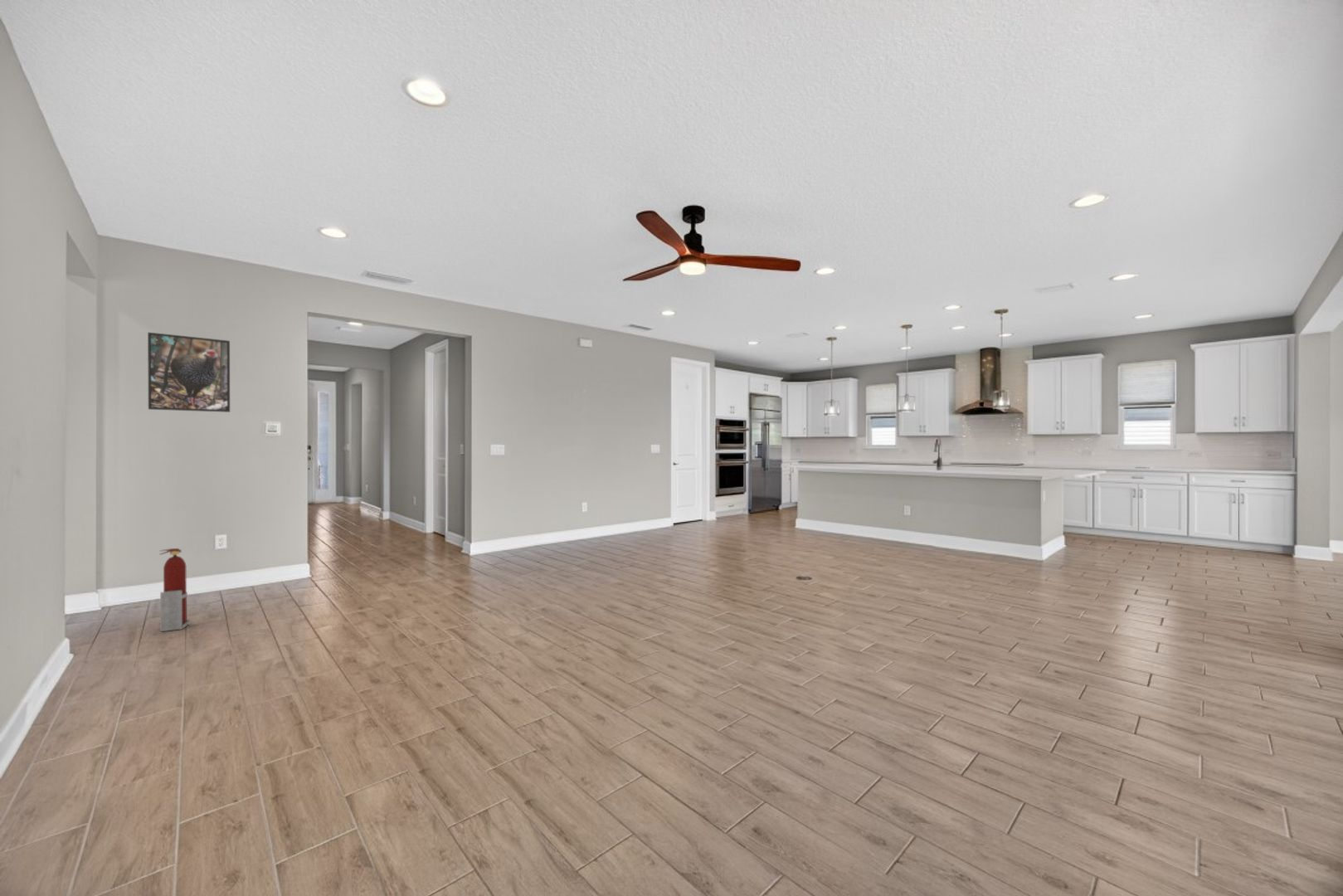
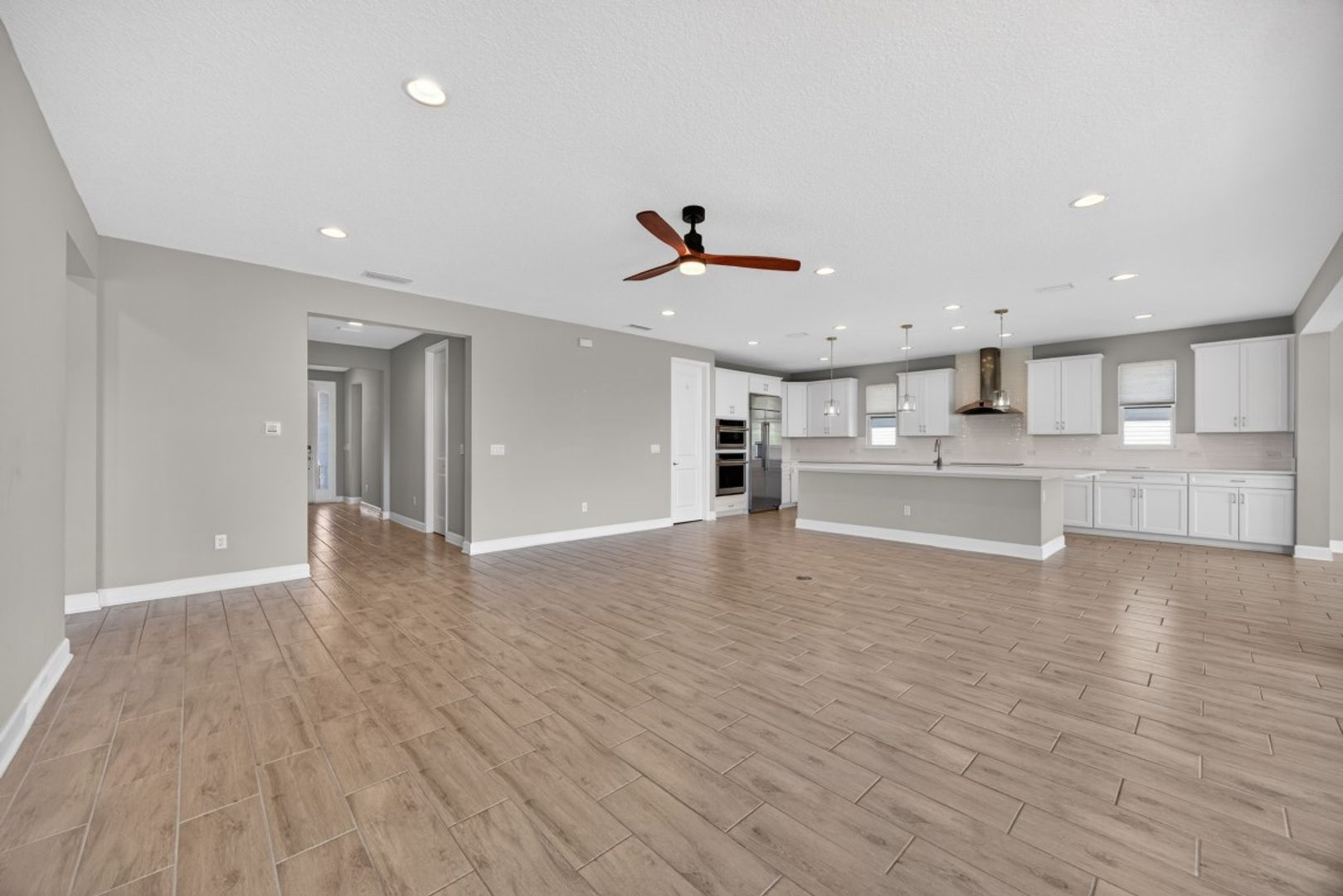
- fire extinguisher (174, 587)
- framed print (190, 373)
